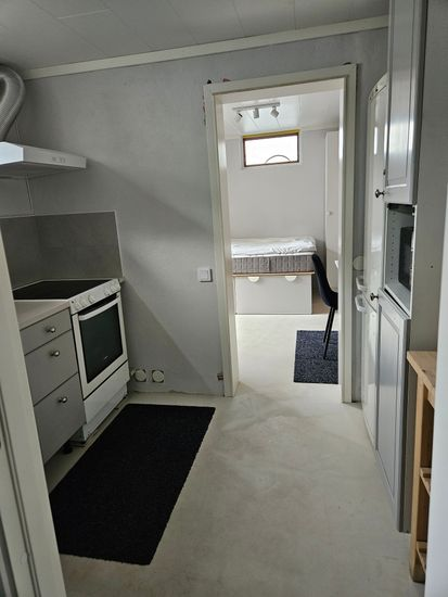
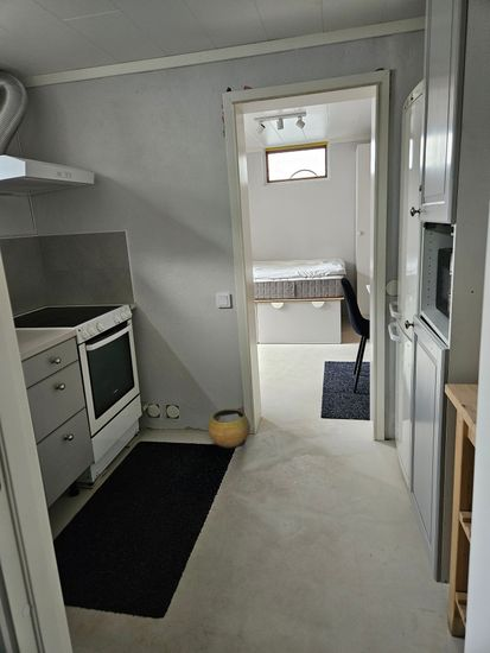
+ clay pot (224, 427)
